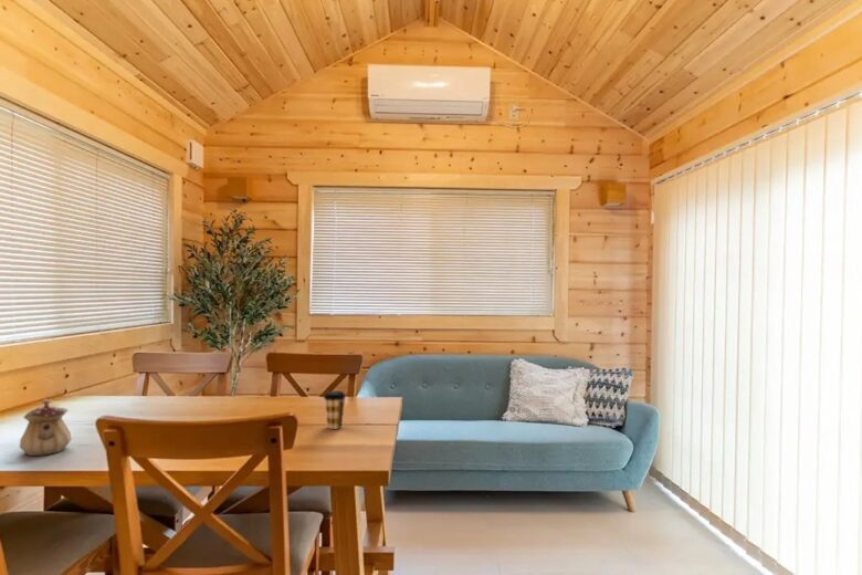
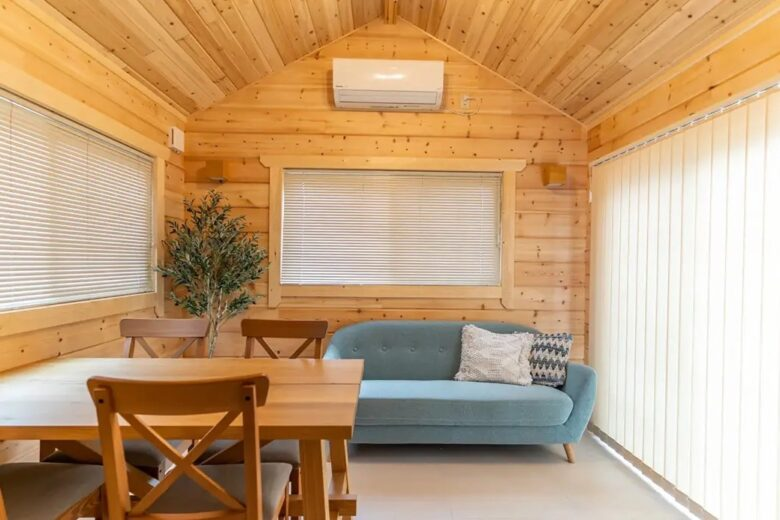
- coffee cup (334, 409)
- teapot (45, 424)
